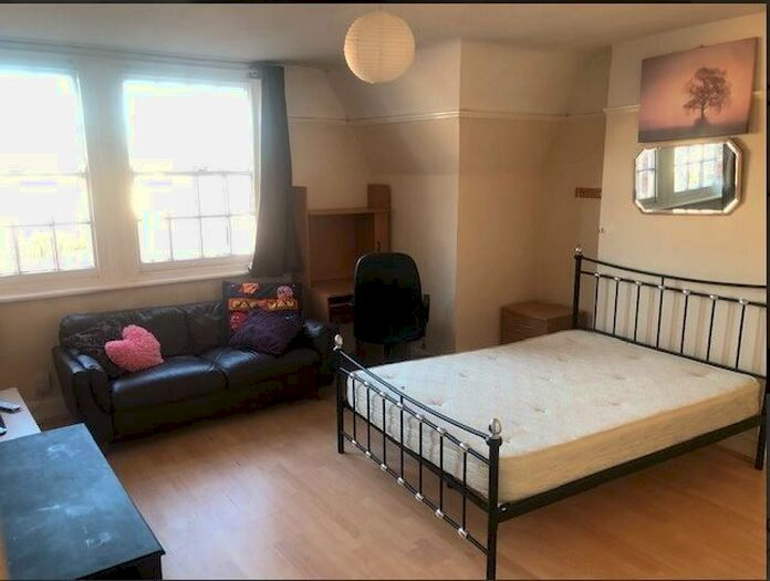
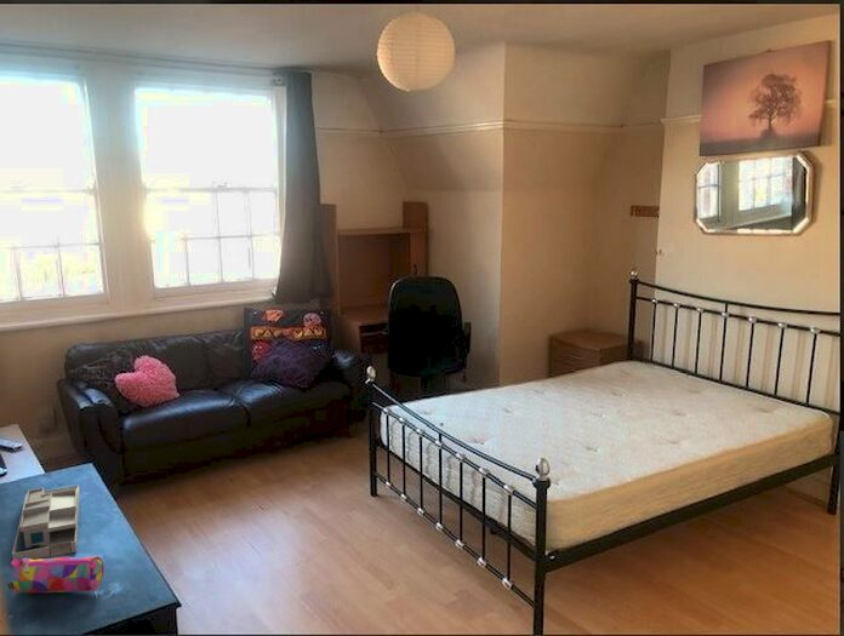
+ desk organizer (49, 512)
+ pencil case (57, 574)
